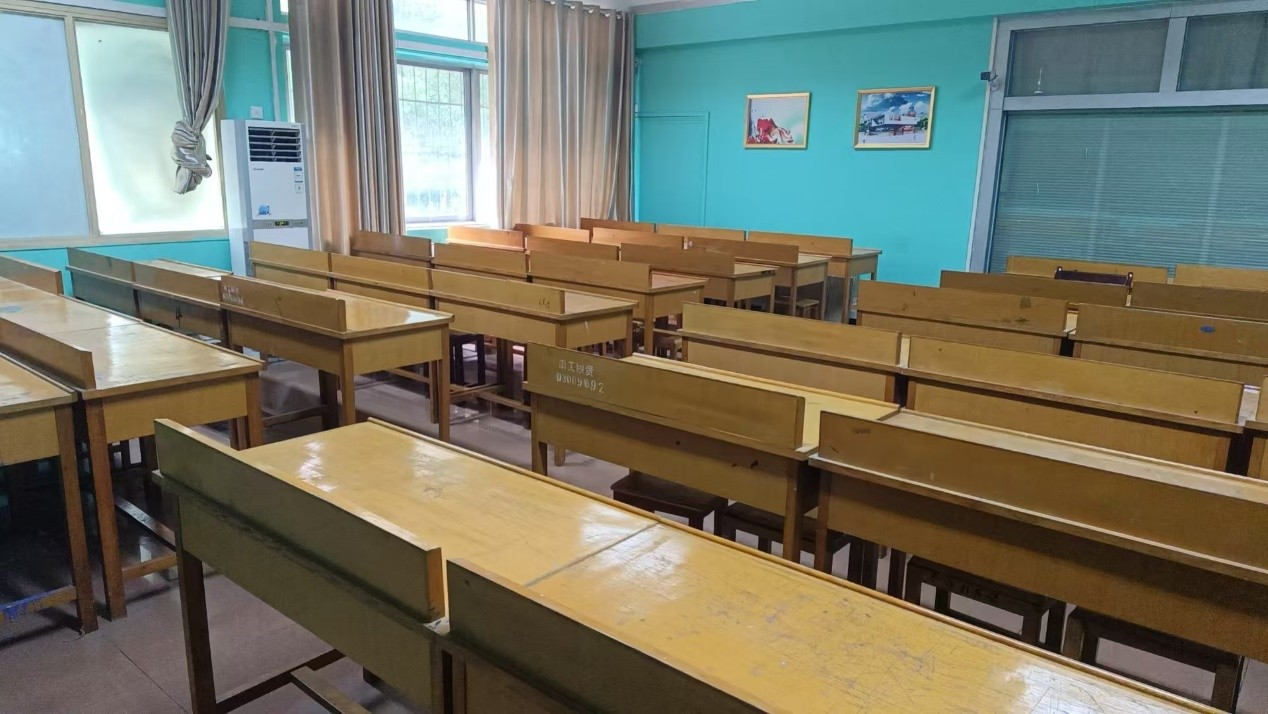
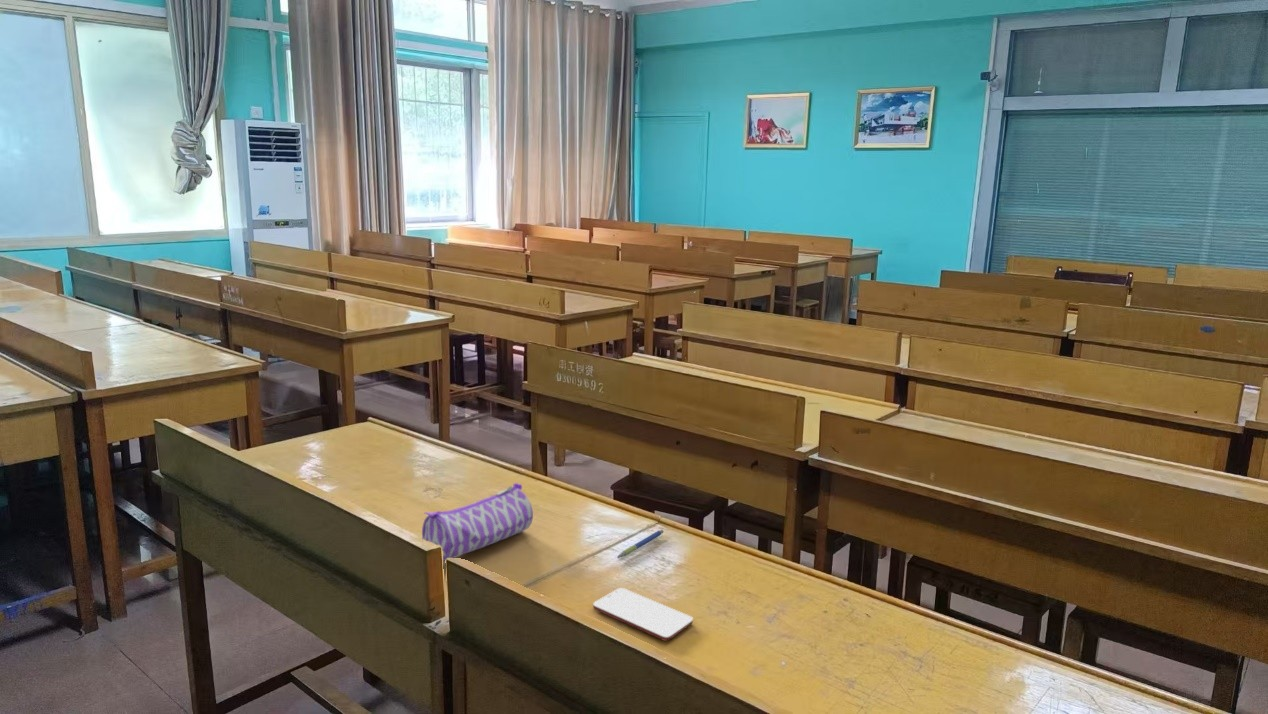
+ smartphone (642, 613)
+ pen (640, 543)
+ pencil case (480, 521)
